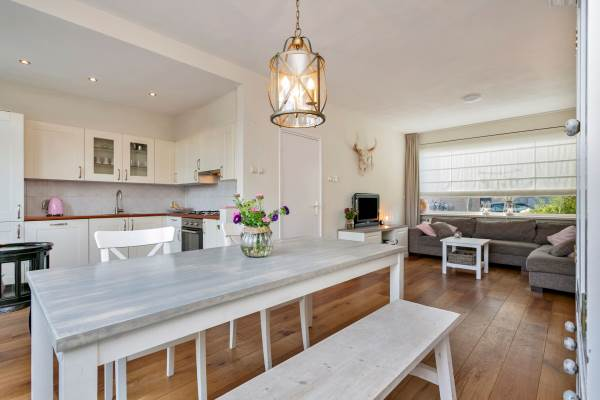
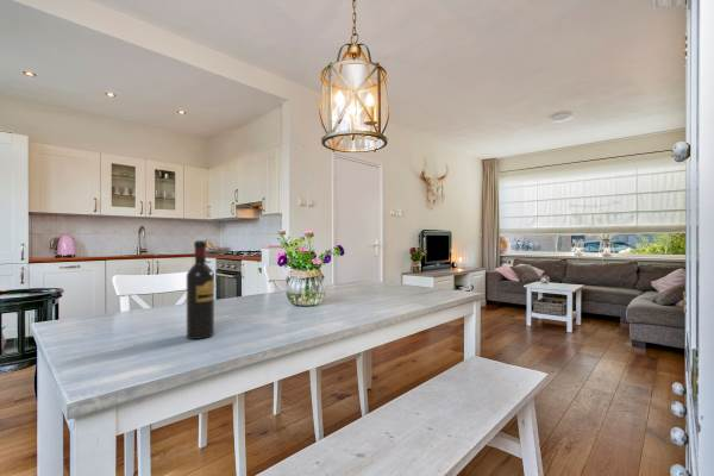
+ wine bottle (200, 288)
